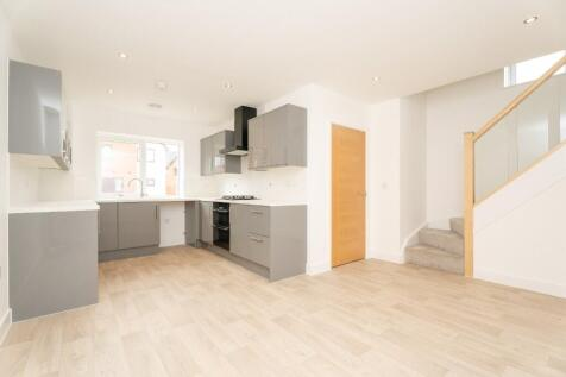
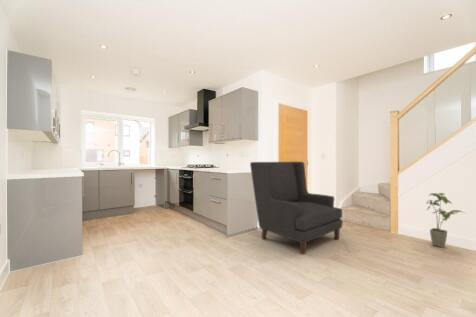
+ house plant (442, 220)
+ chair (295, 199)
